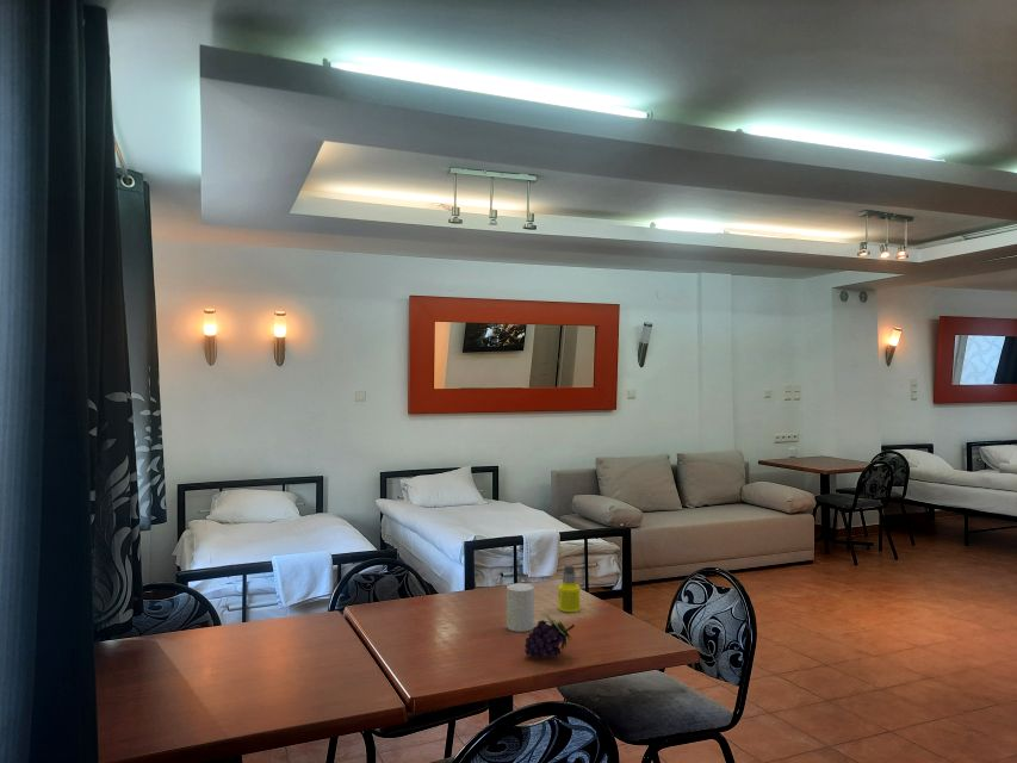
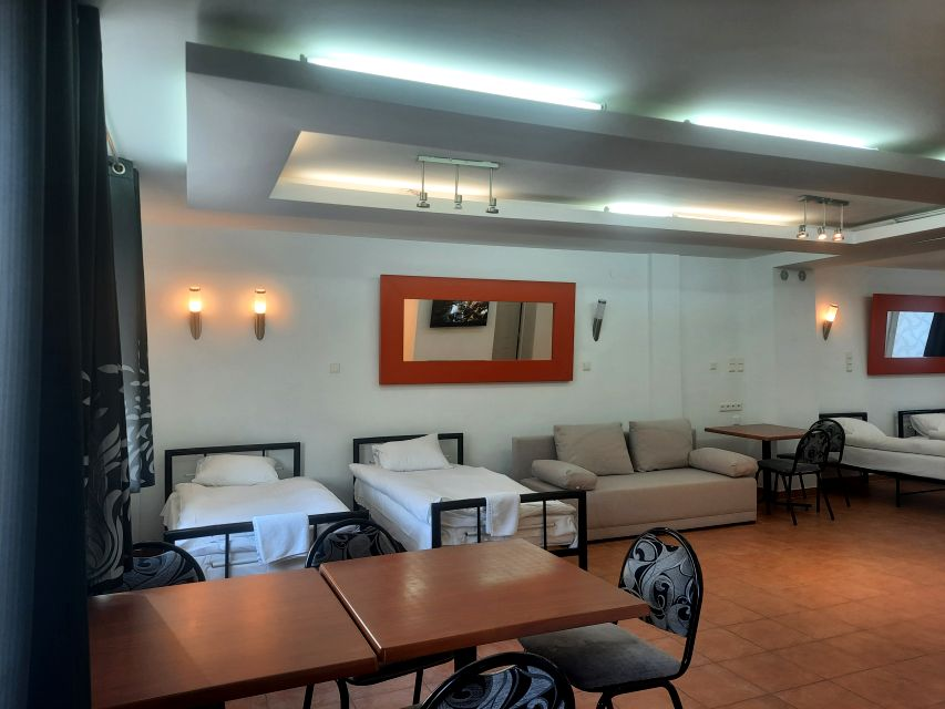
- bottle (569, 587)
- cup (520, 607)
- fruit (550, 635)
